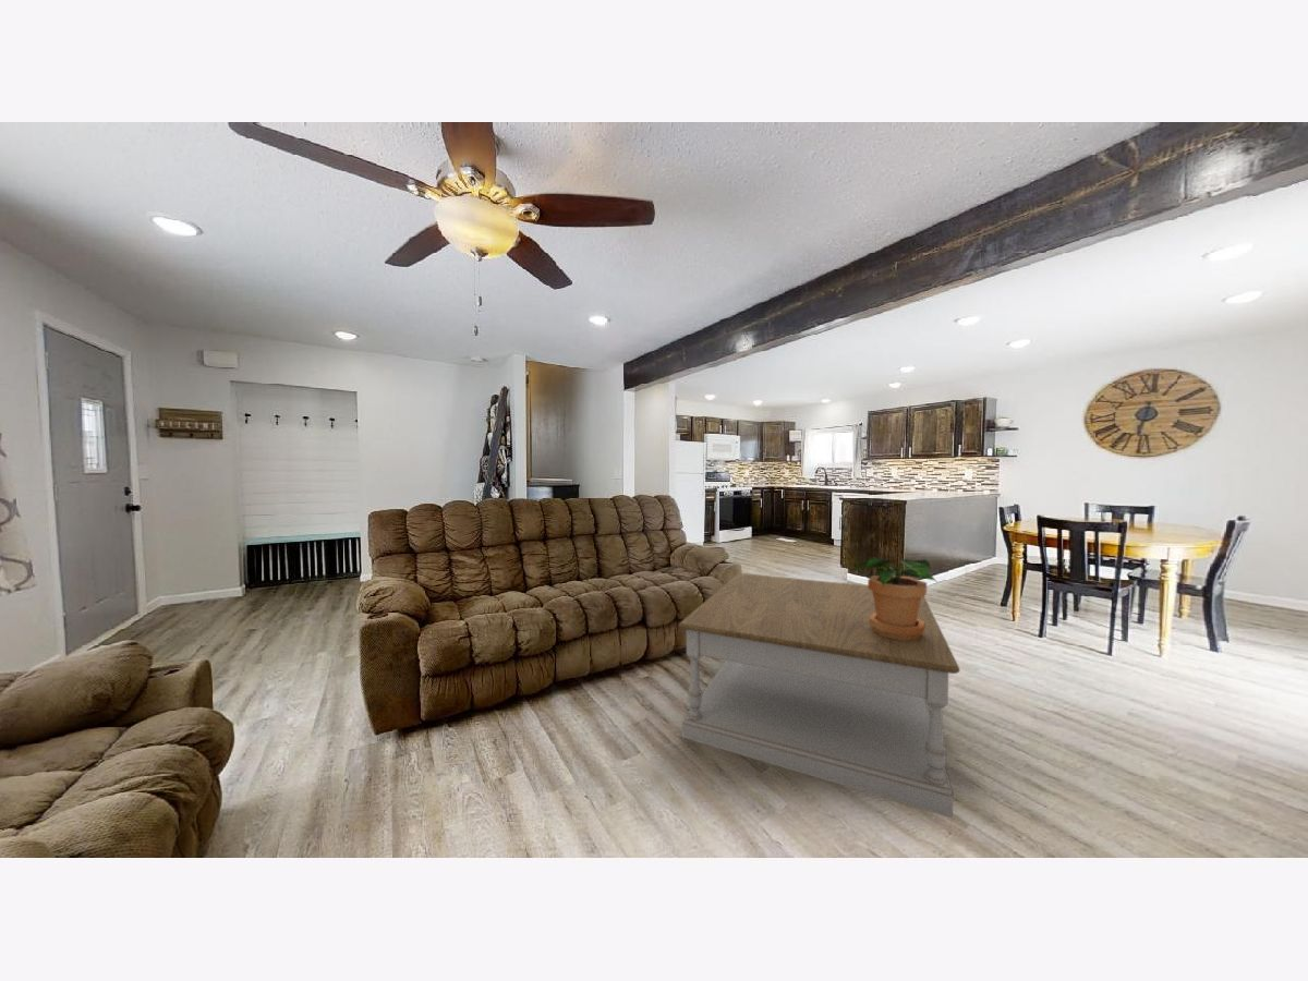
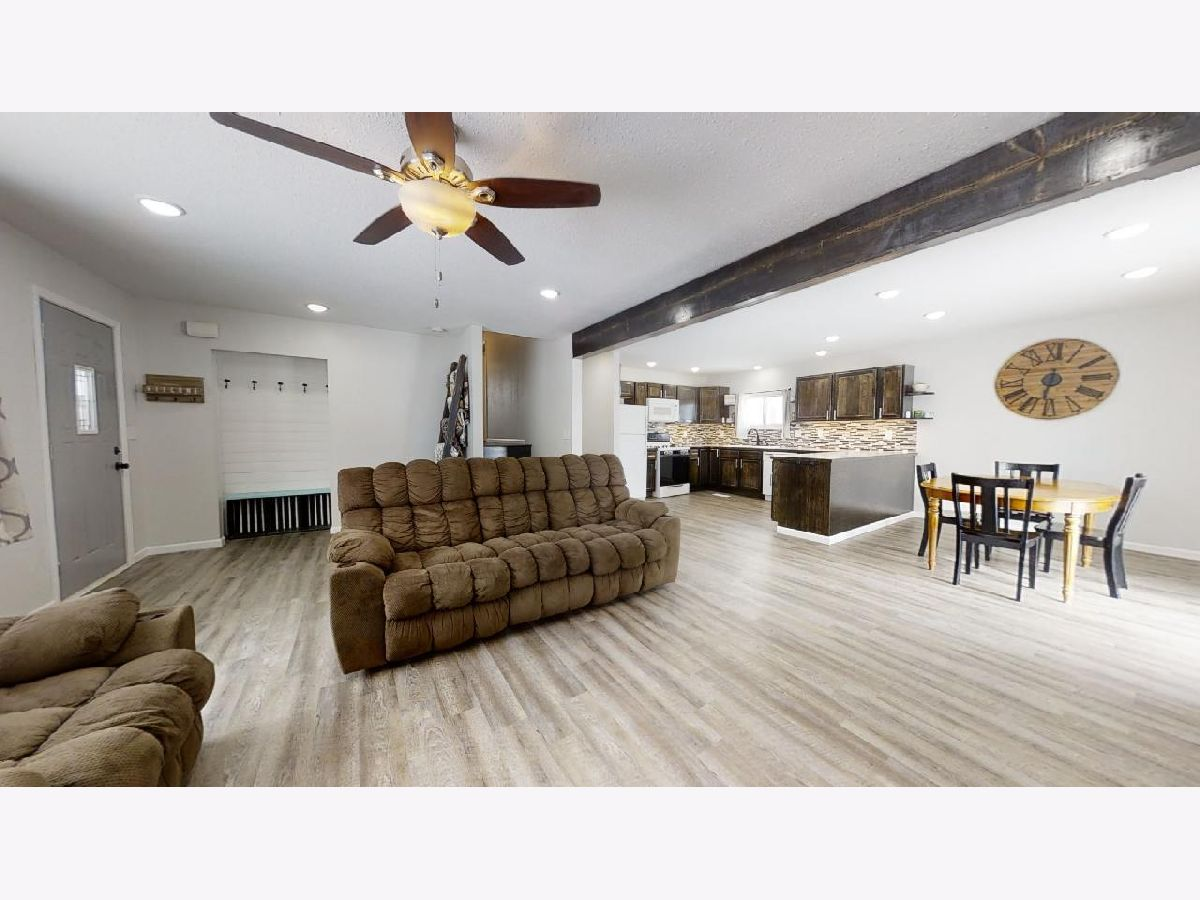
- potted plant (893, 592)
- coffee table (812, 657)
